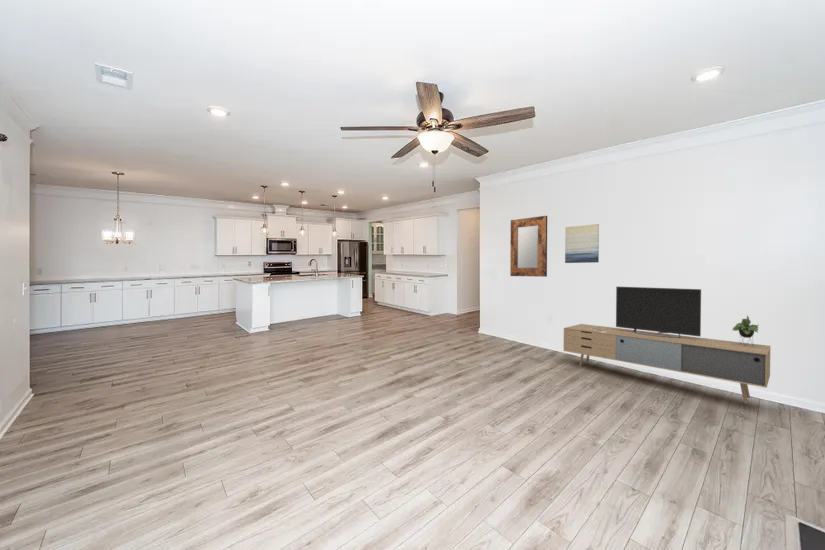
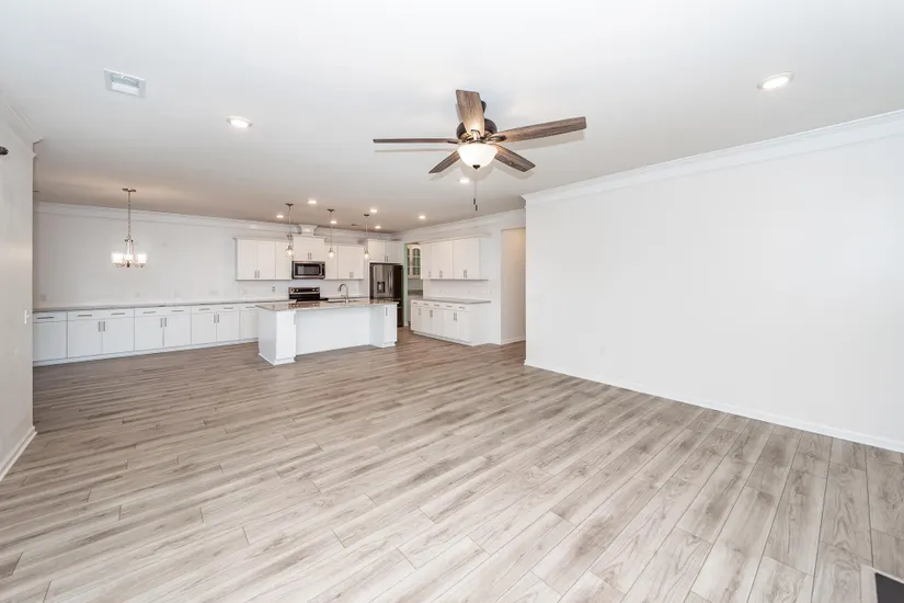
- media console (653, 334)
- home mirror (527, 247)
- wall art (581, 244)
